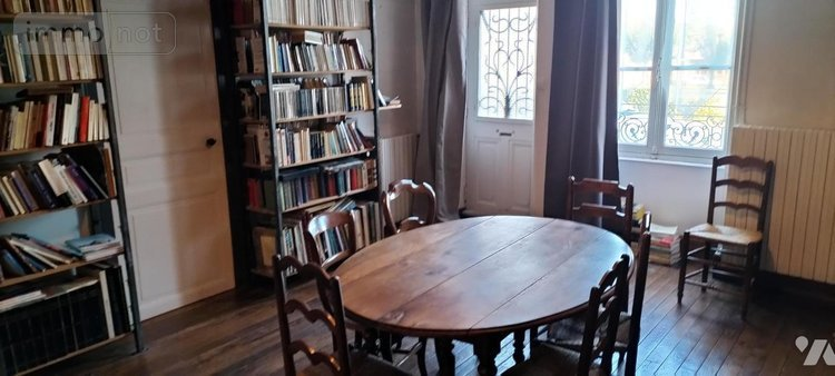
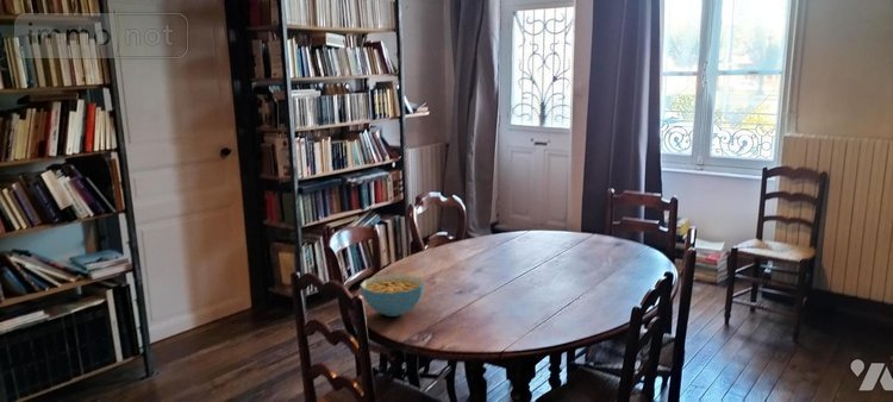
+ cereal bowl (393, 297)
